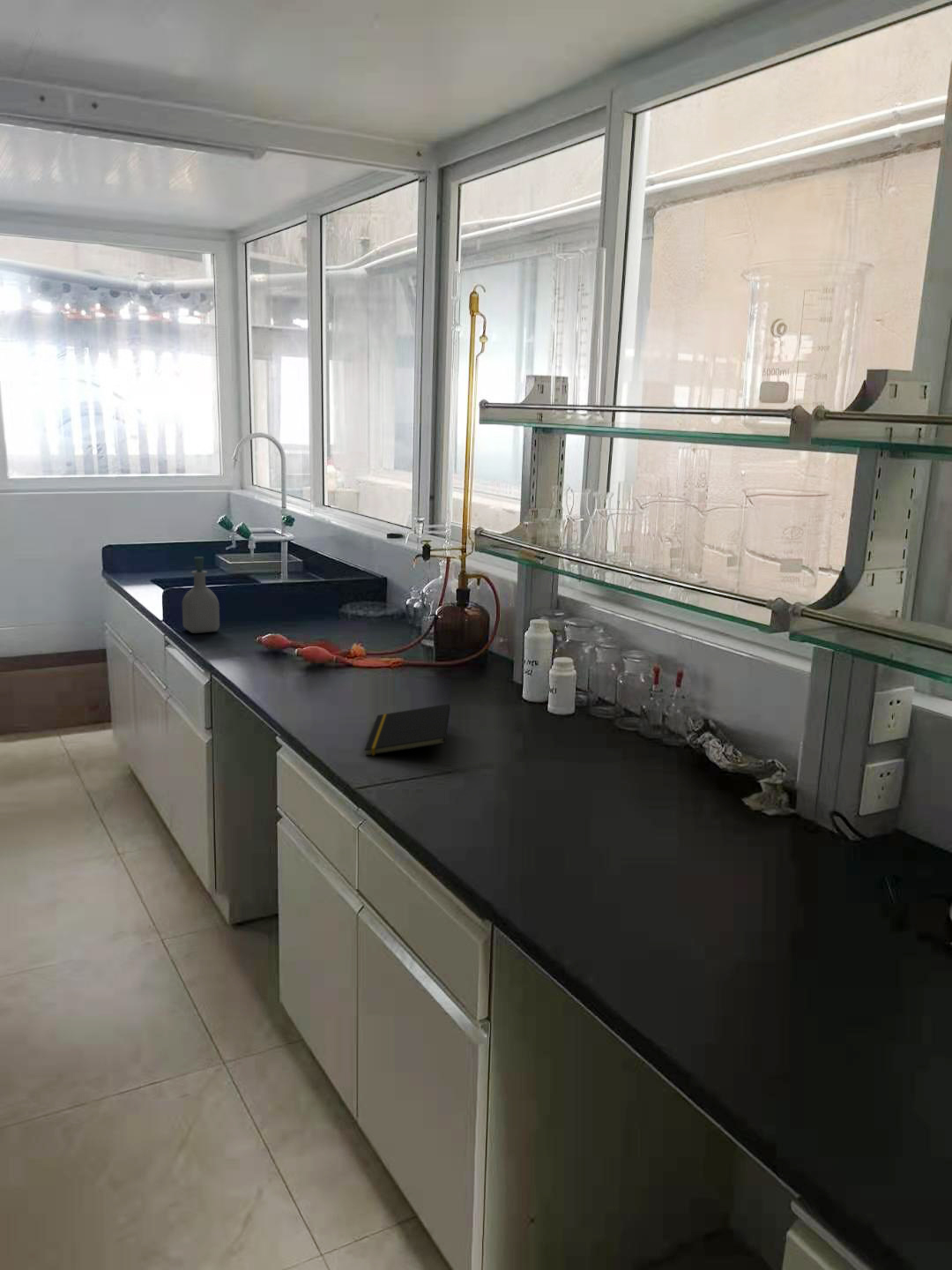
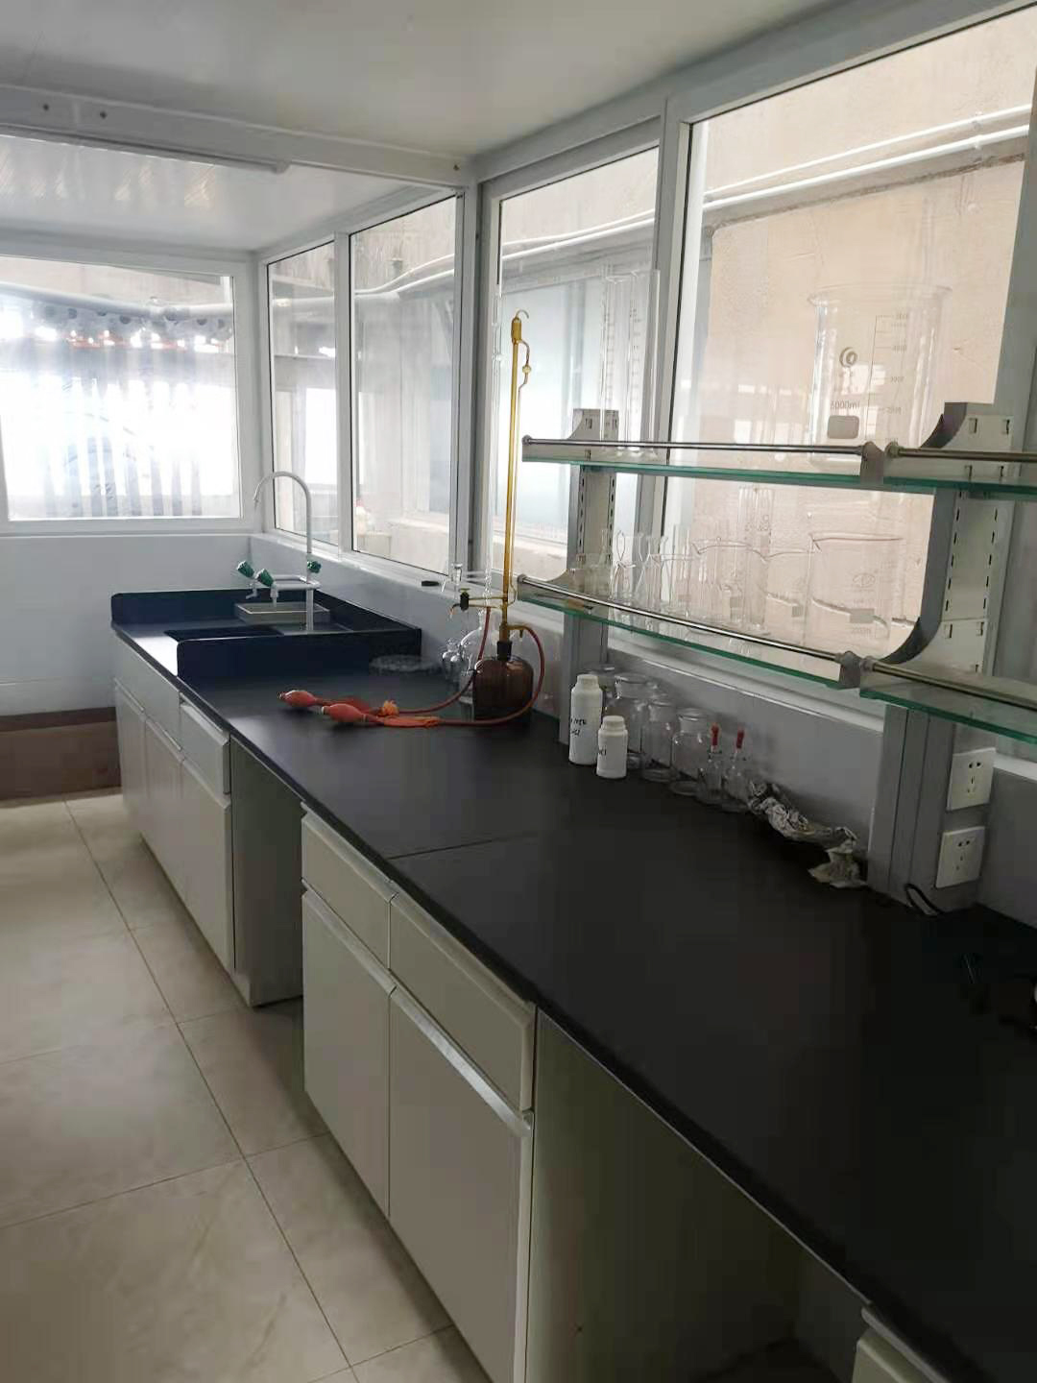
- notepad (409, 728)
- soap bottle (200, 594)
